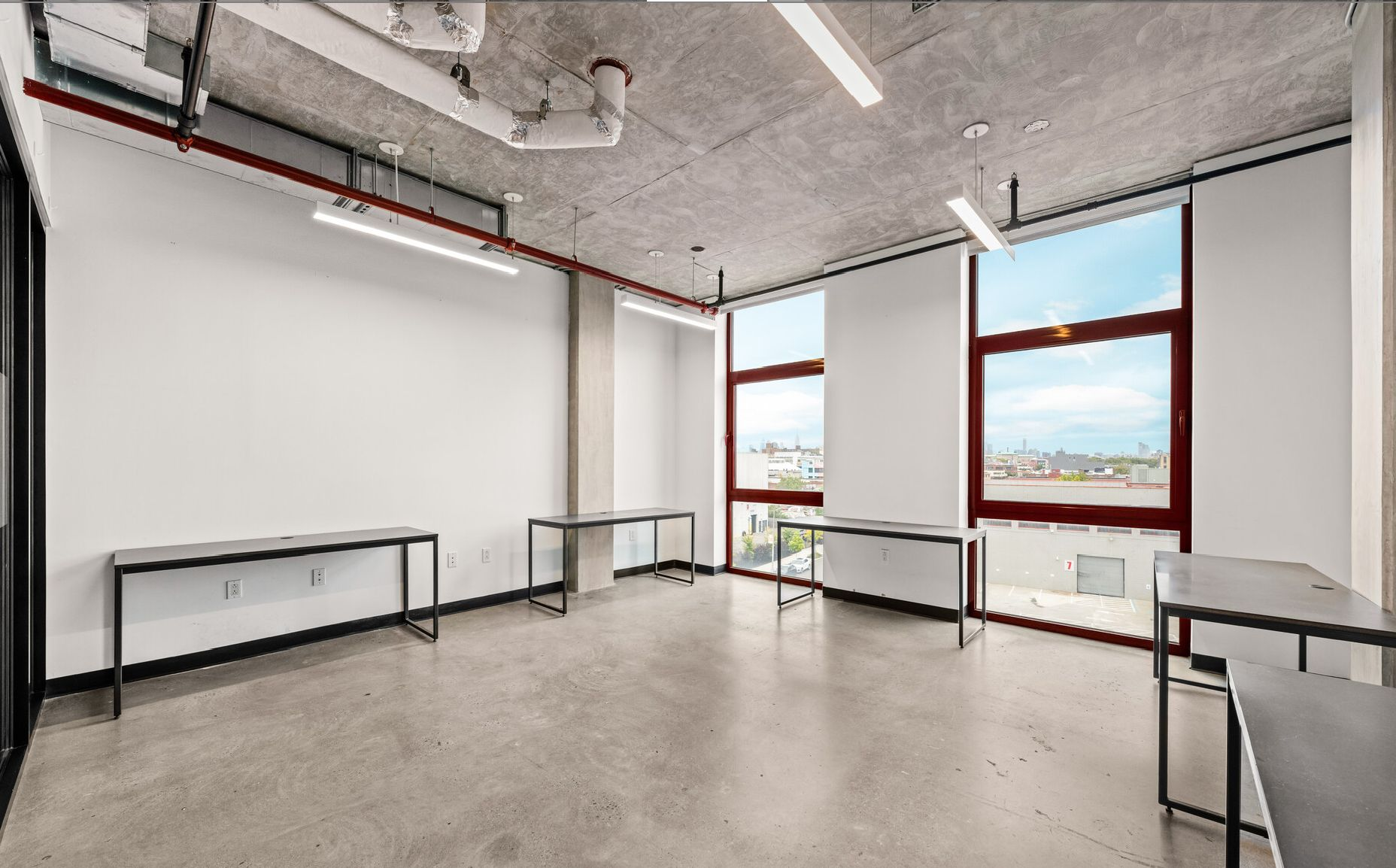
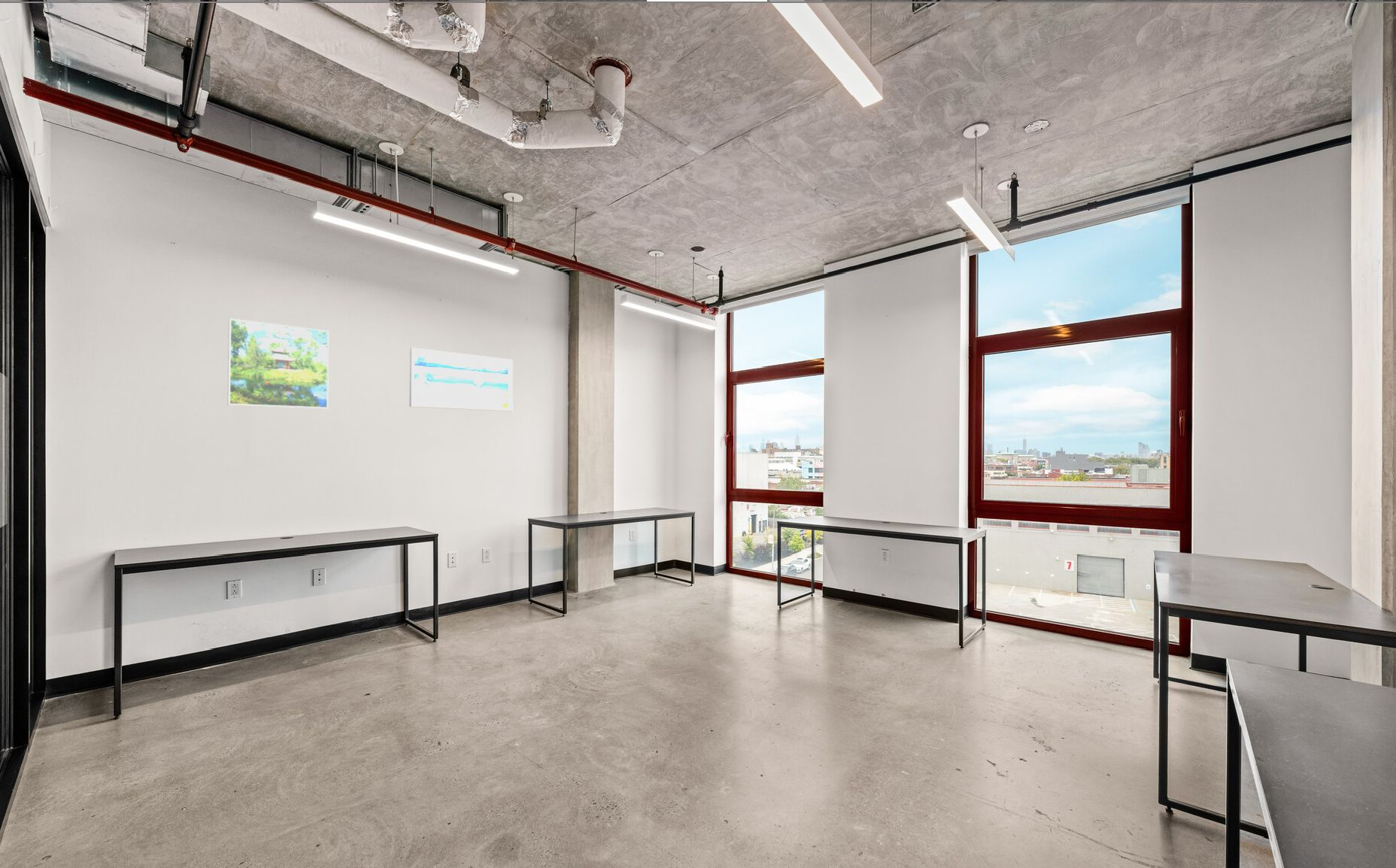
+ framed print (281, 366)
+ wall art (464, 381)
